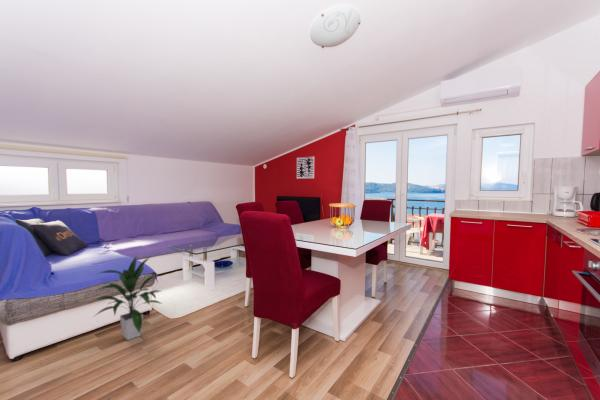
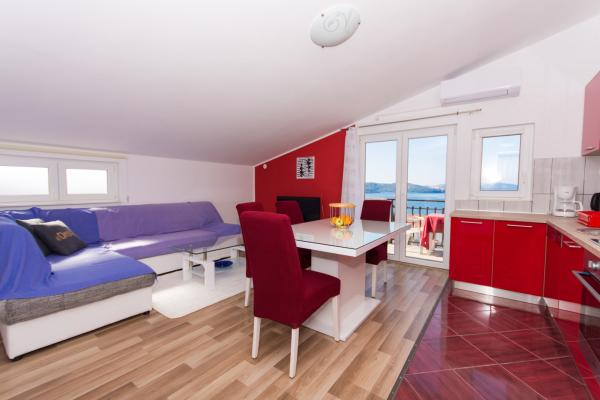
- indoor plant (130, 298)
